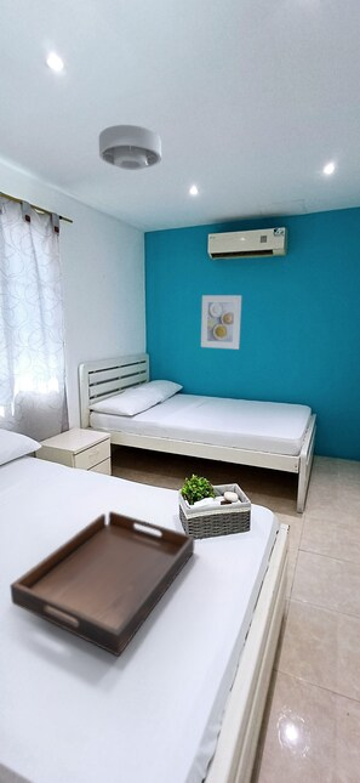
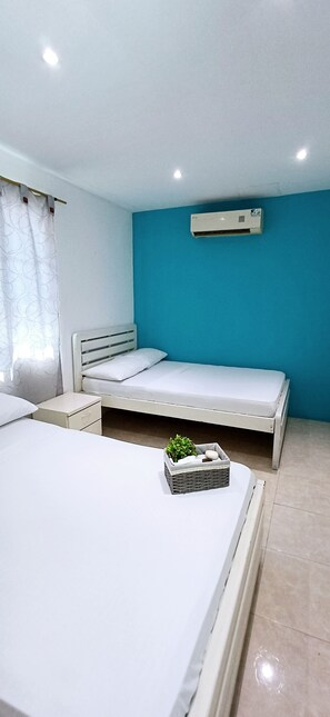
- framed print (219, 322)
- serving tray (112, 566)
- ceiling light (130, 151)
